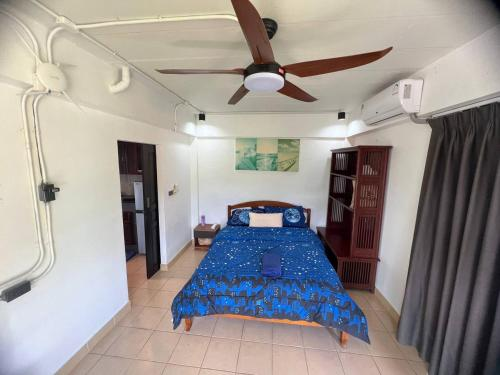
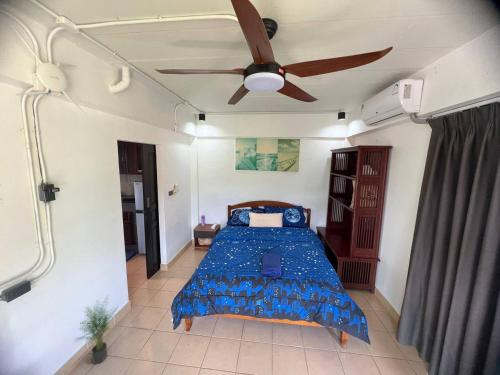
+ potted plant (95, 333)
